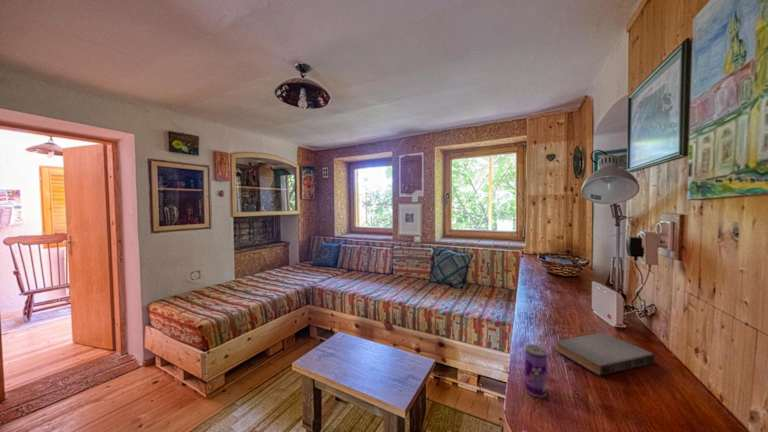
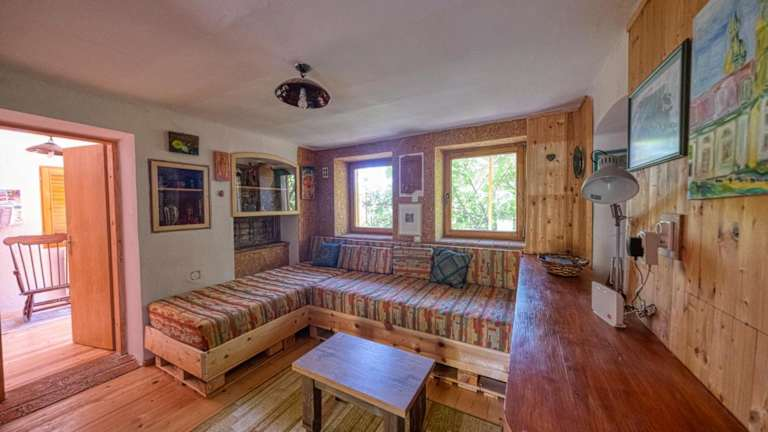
- beverage can (535, 369)
- book (601, 351)
